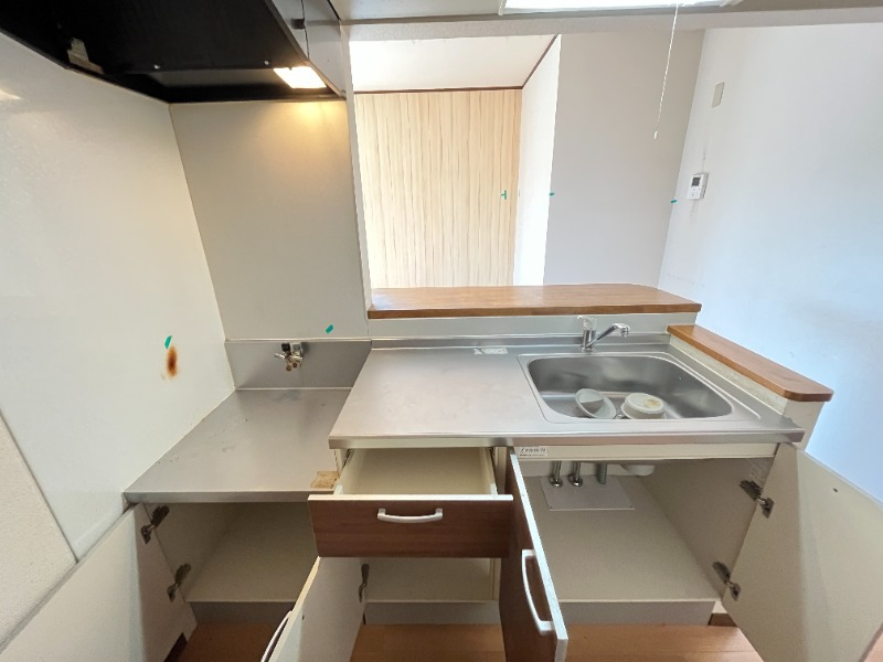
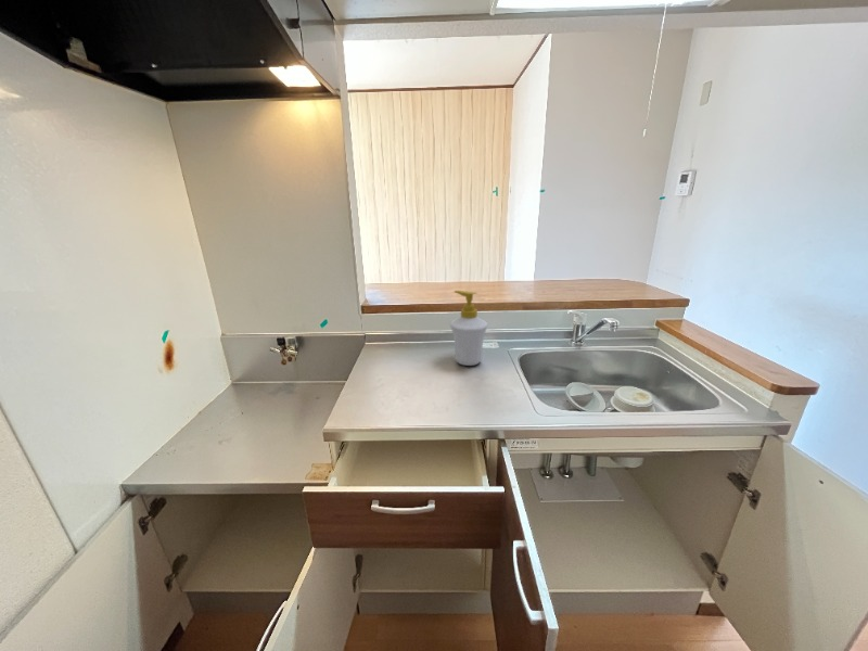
+ soap bottle (469, 328)
